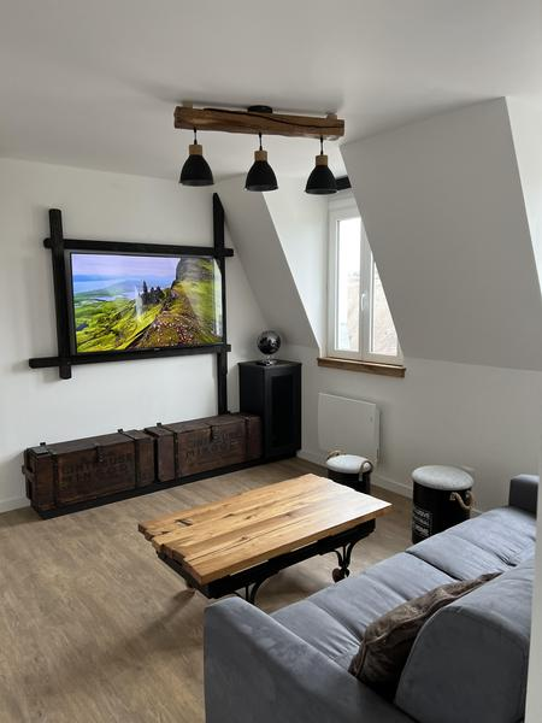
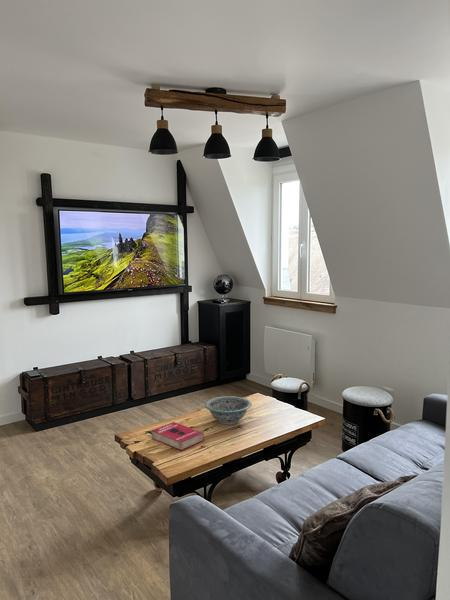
+ book (177, 435)
+ decorative bowl (228, 412)
